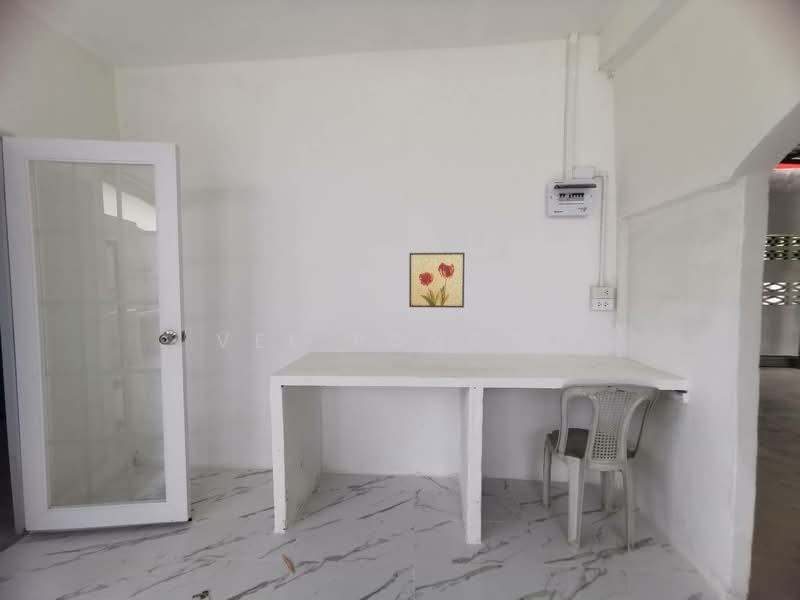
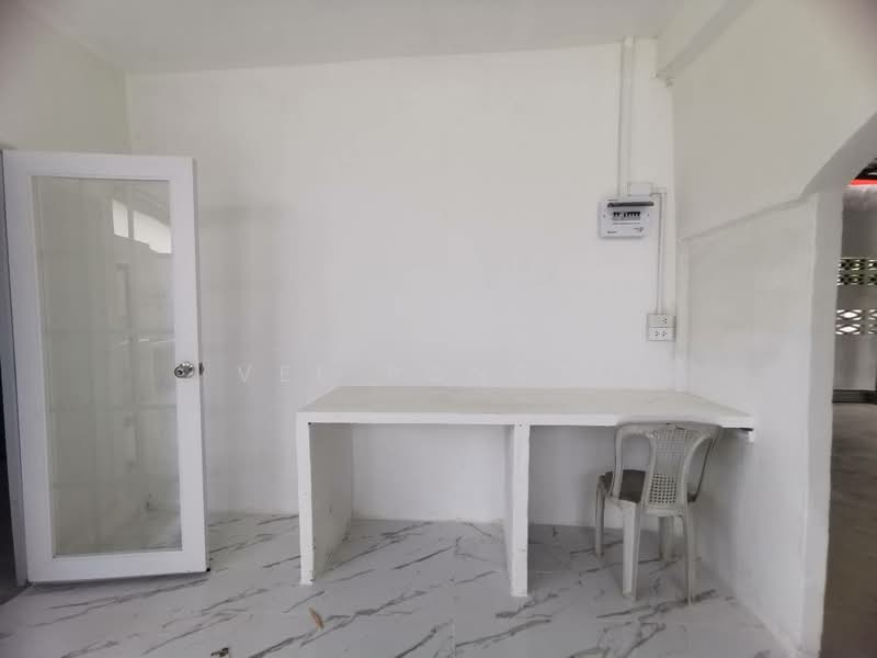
- wall art (436, 280)
